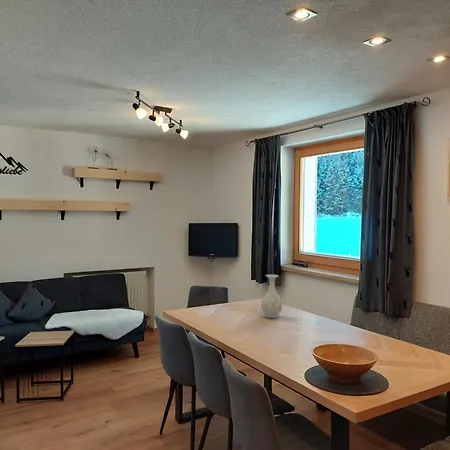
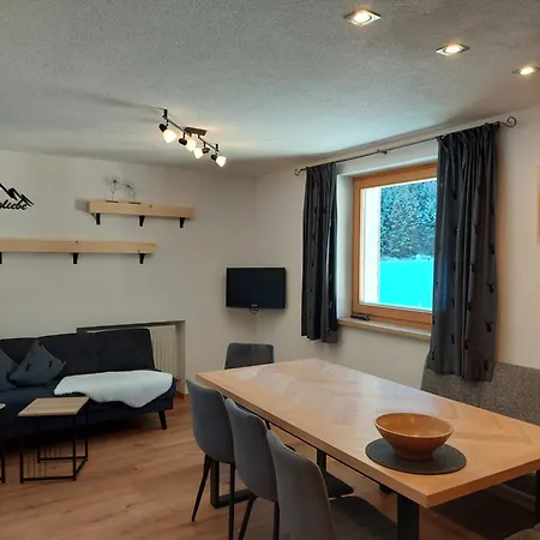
- vase (271, 296)
